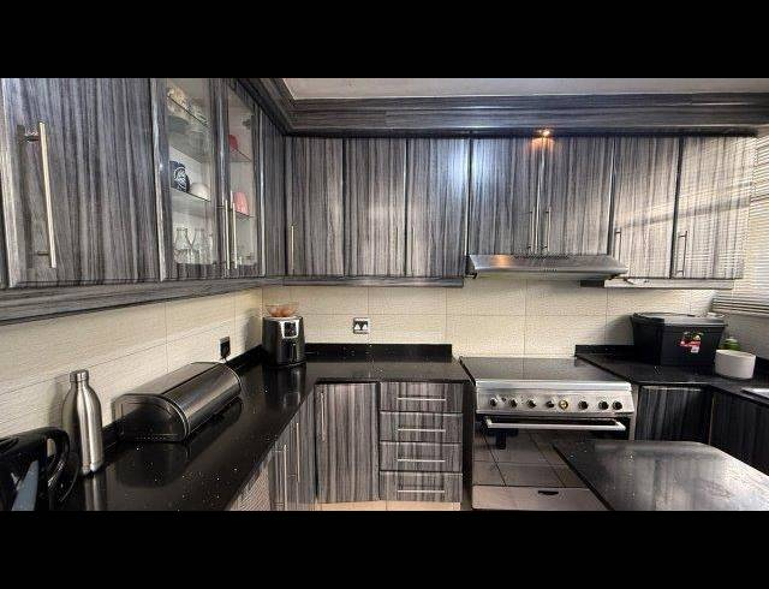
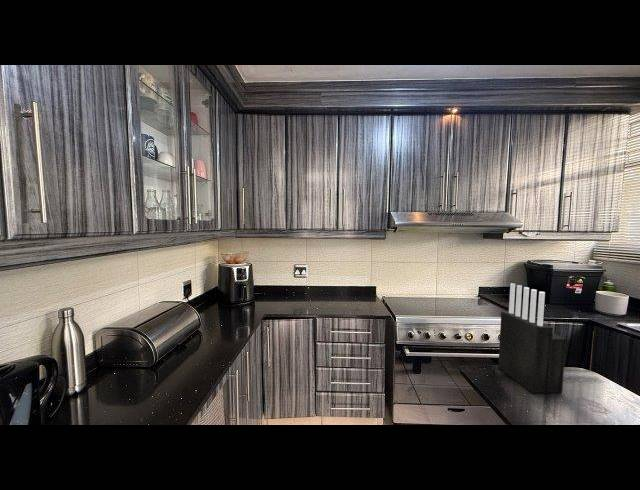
+ knife block (533, 334)
